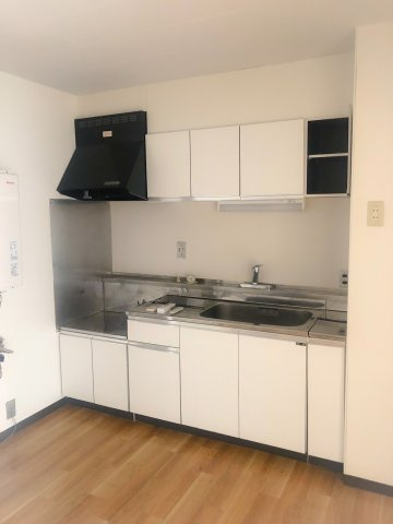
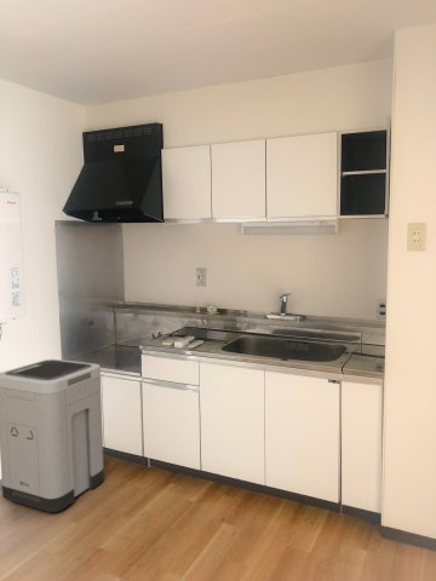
+ trash can (52, 428)
